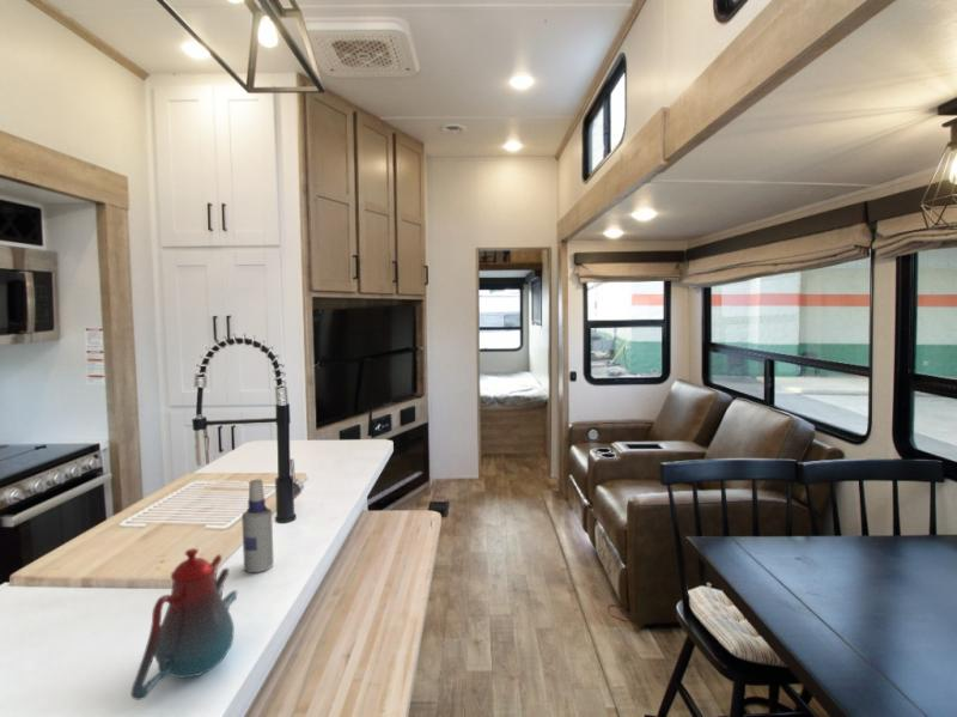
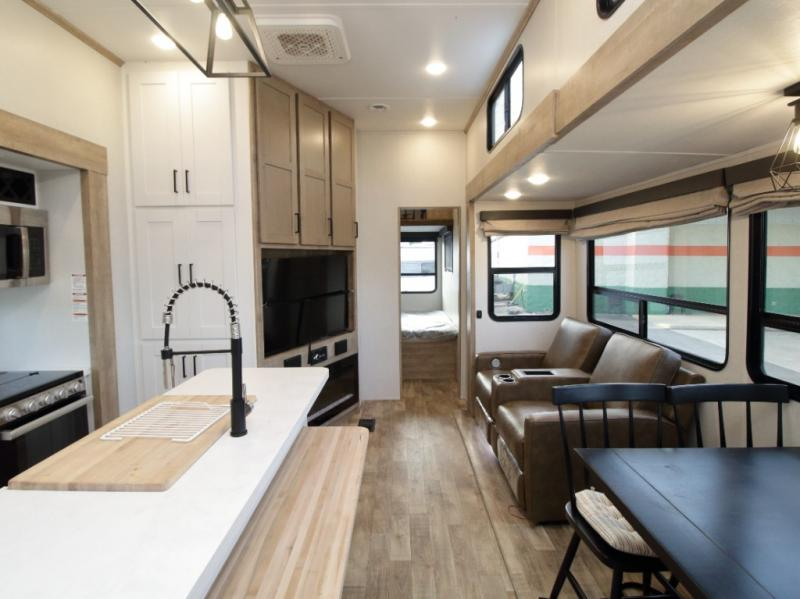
- spray bottle (257, 523)
- teakettle (190, 612)
